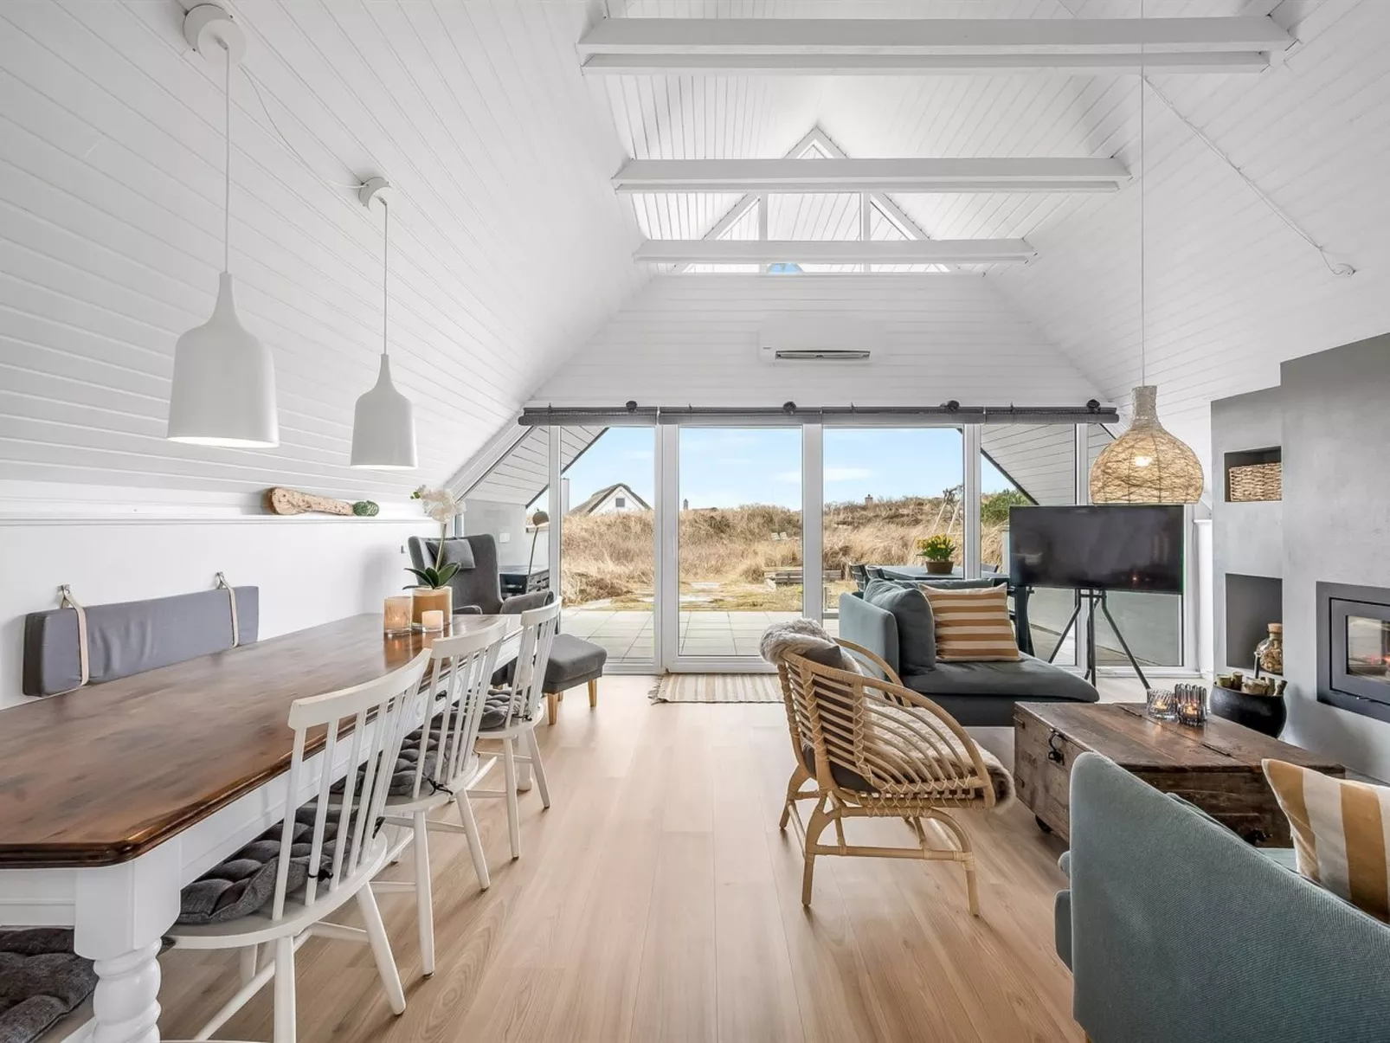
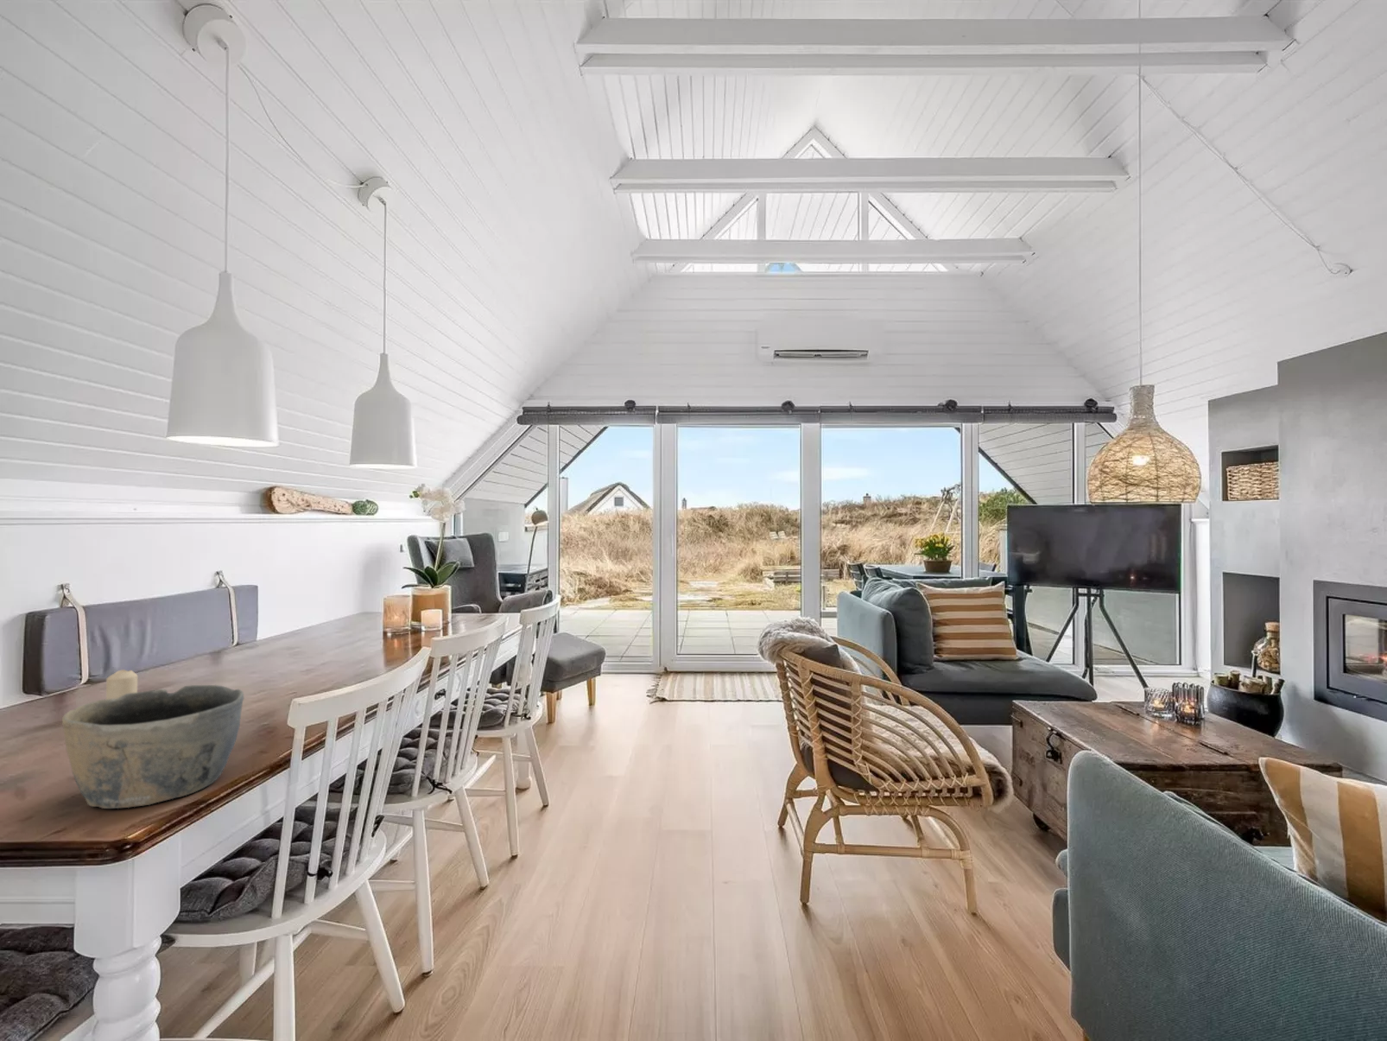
+ candle (121, 691)
+ bowl (158, 744)
